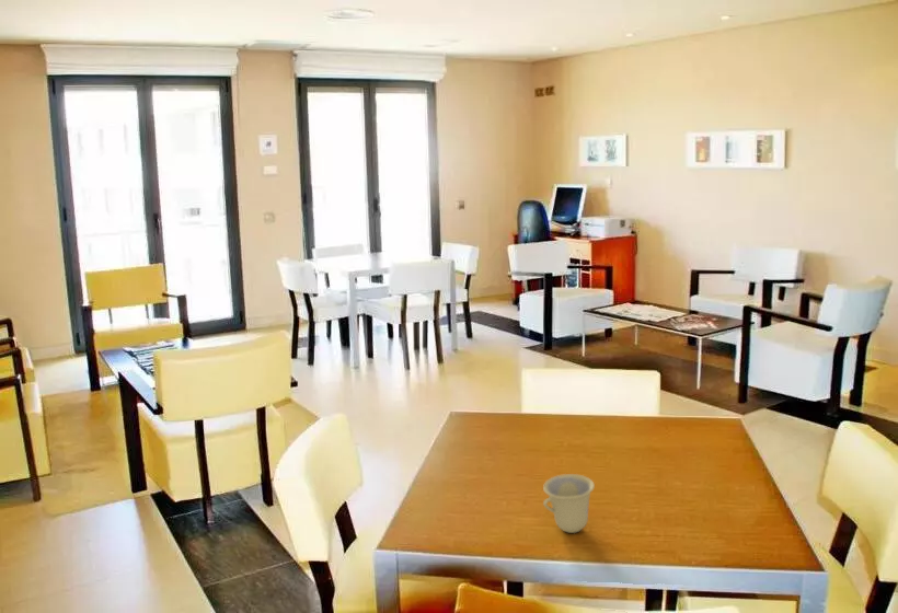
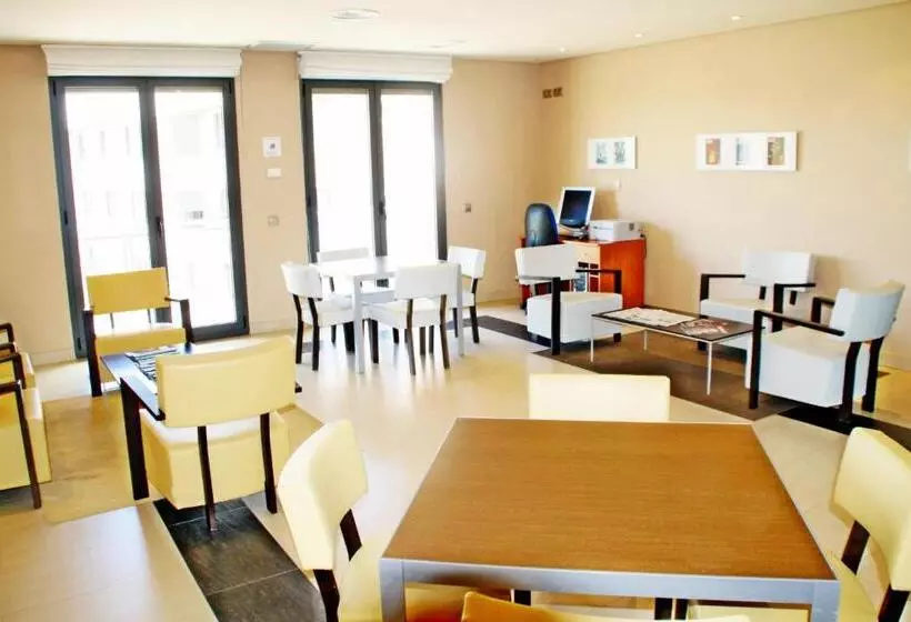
- cup (568, 506)
